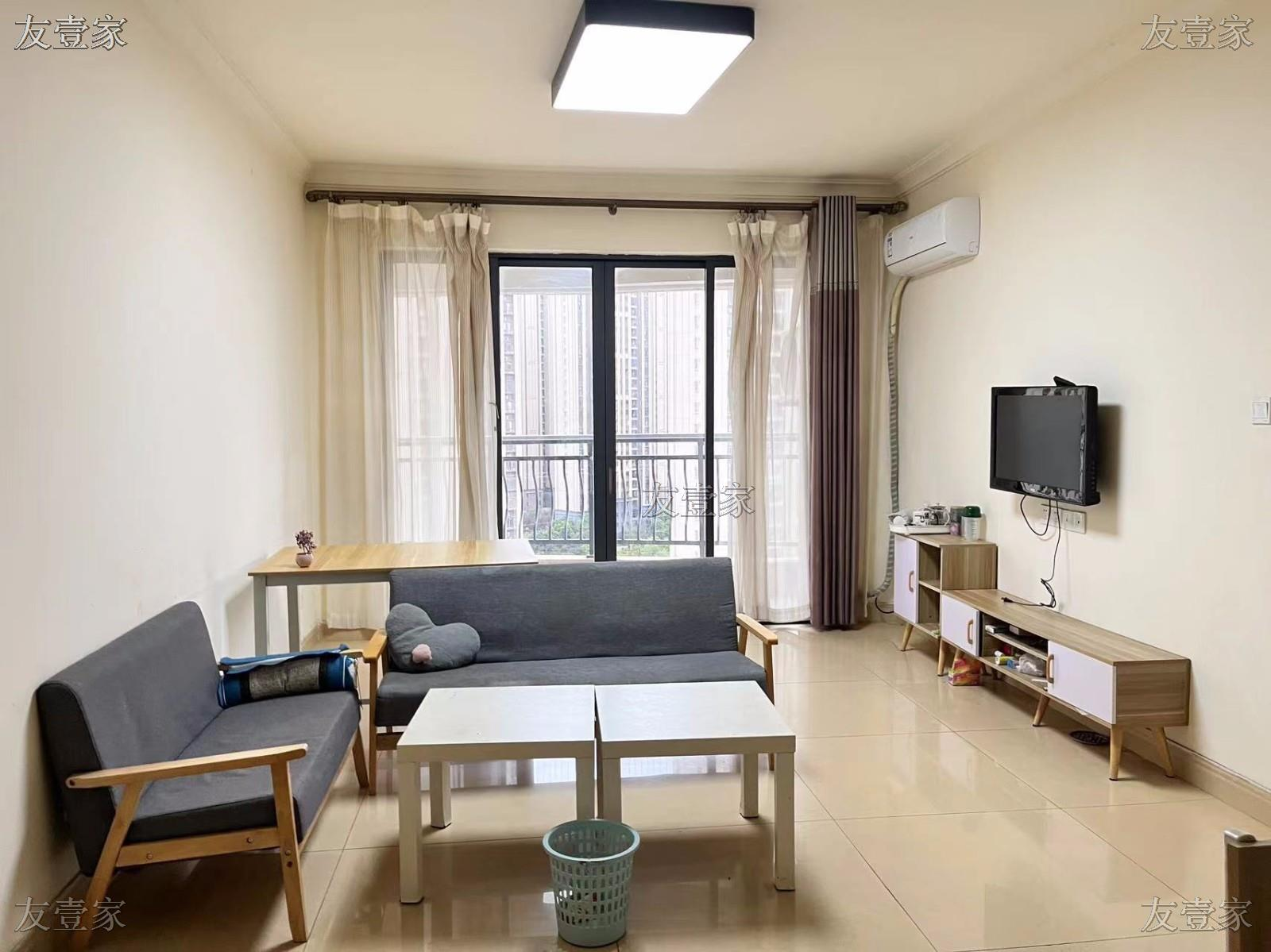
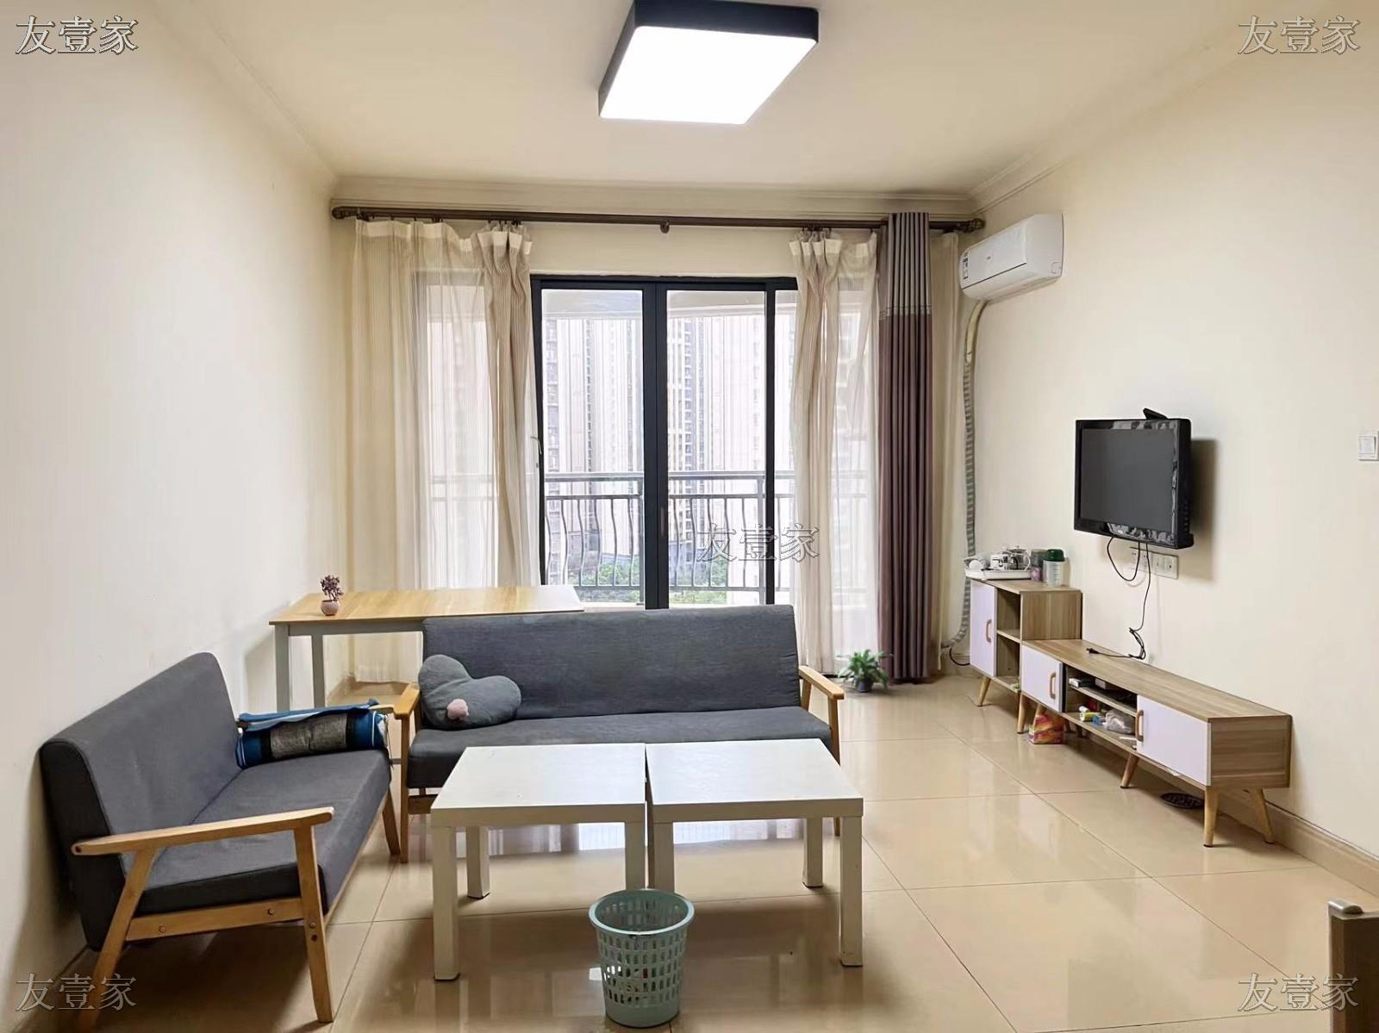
+ potted plant (863, 668)
